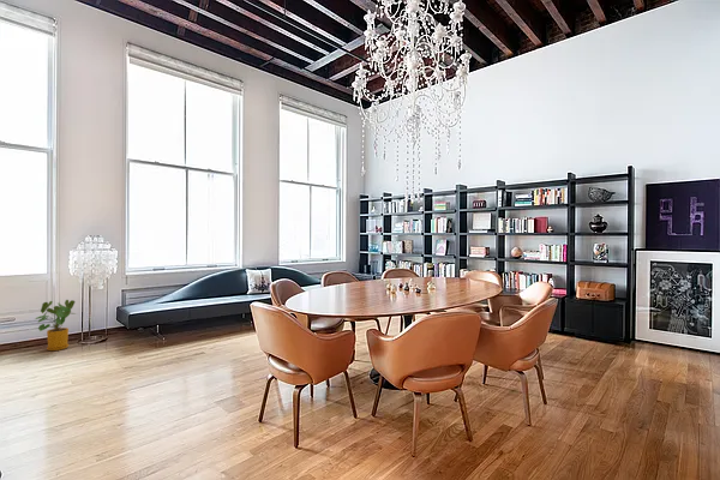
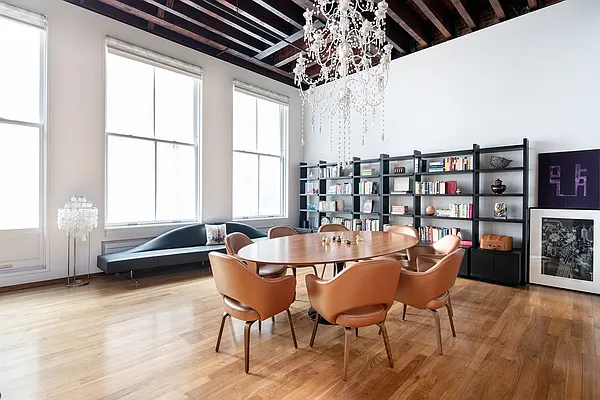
- house plant (55, 325)
